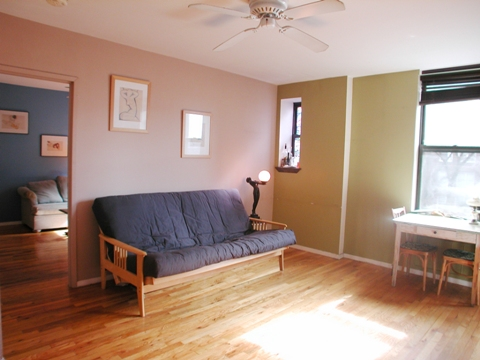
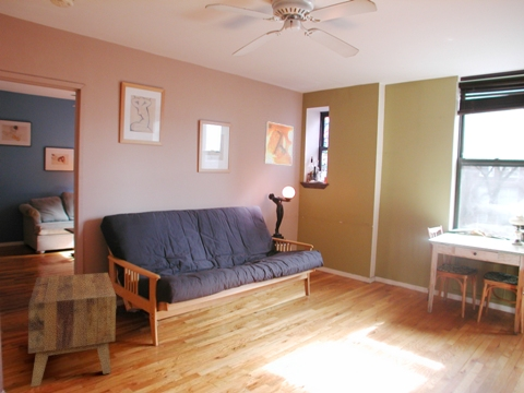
+ side table (75, 322)
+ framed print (278, 144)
